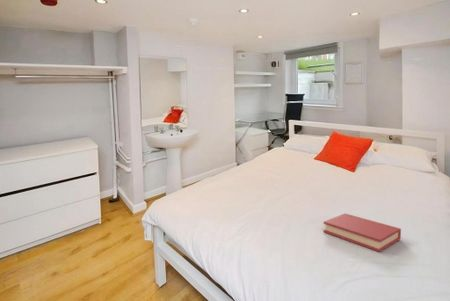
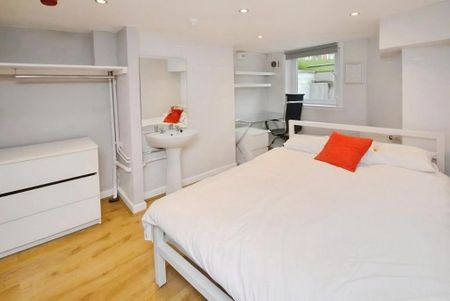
- hardback book (360, 230)
